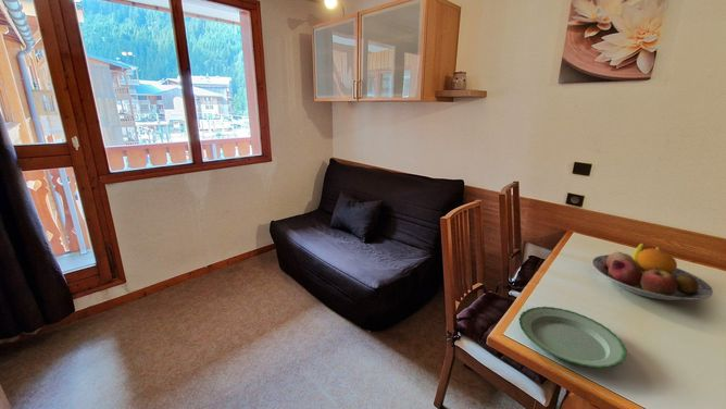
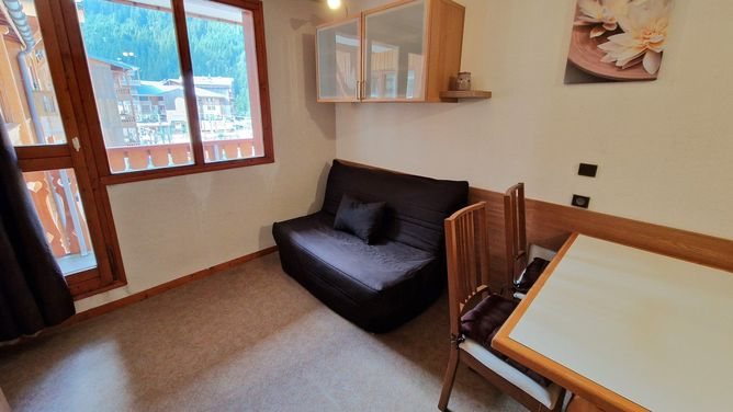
- fruit bowl (647, 270)
- plate (567, 336)
